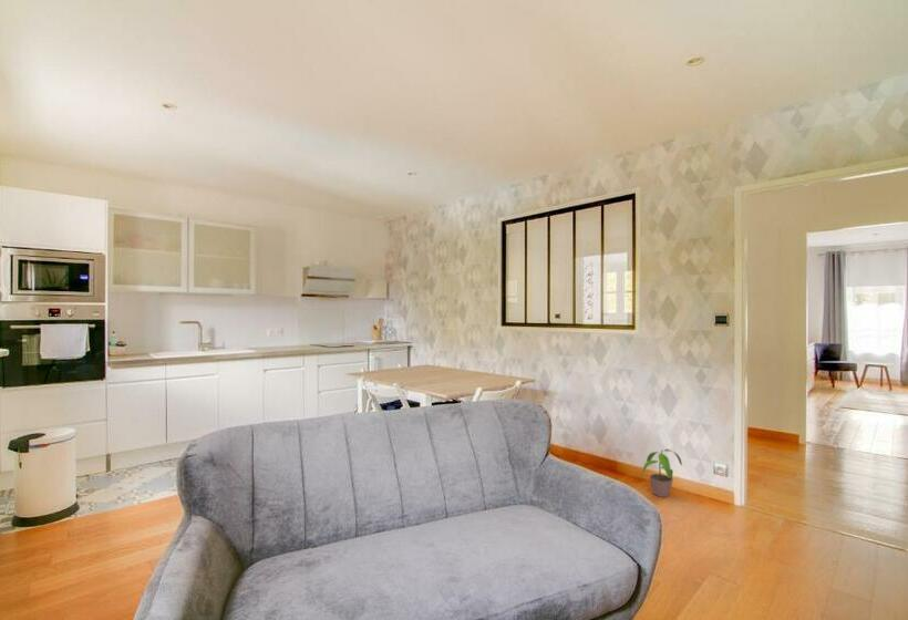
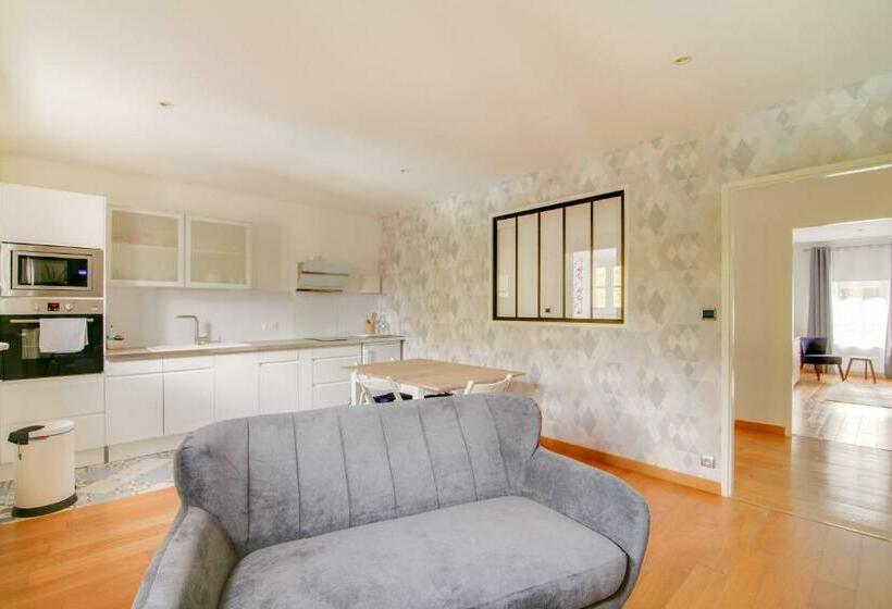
- potted plant (660, 472)
